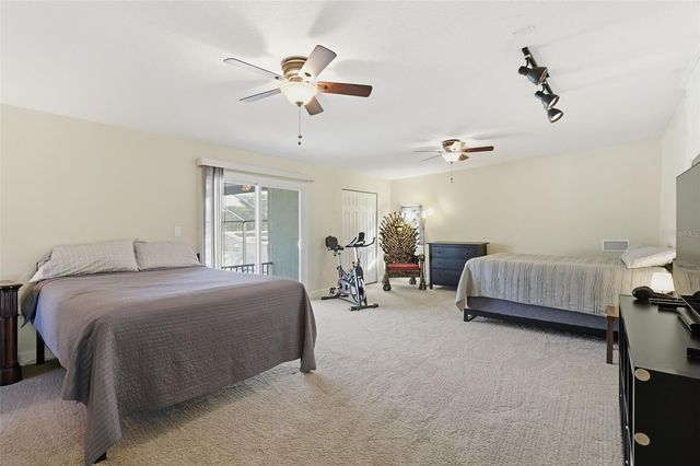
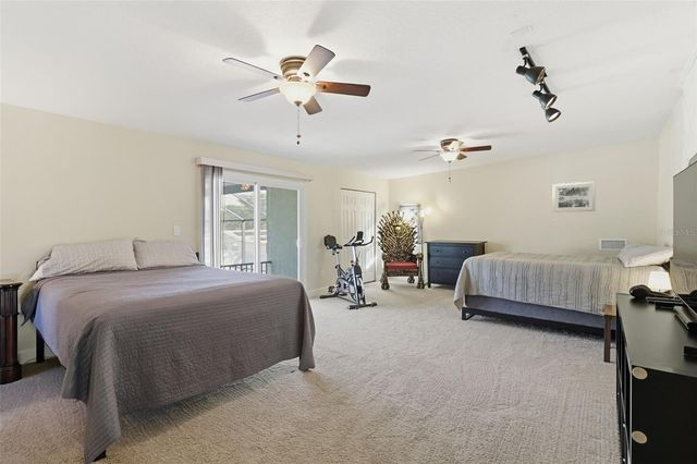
+ wall art (573, 197)
